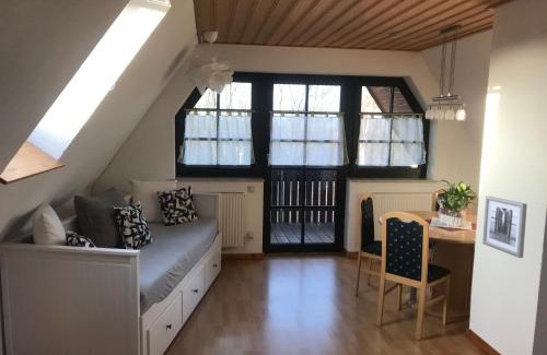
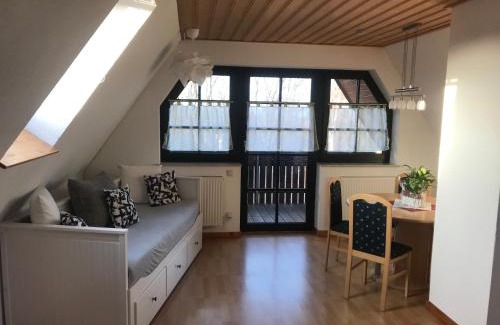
- wall art (503, 225)
